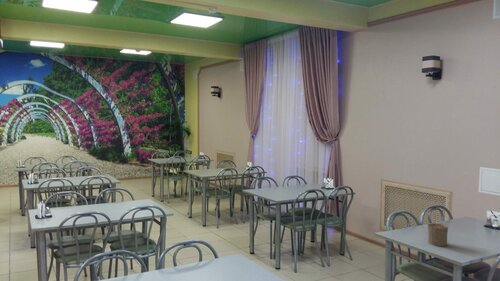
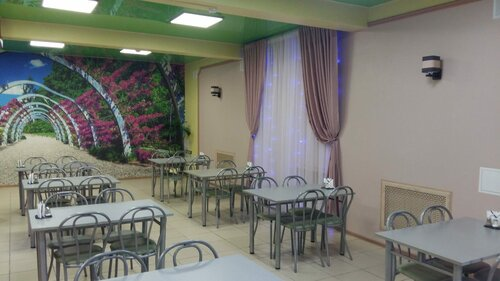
- cup (437, 234)
